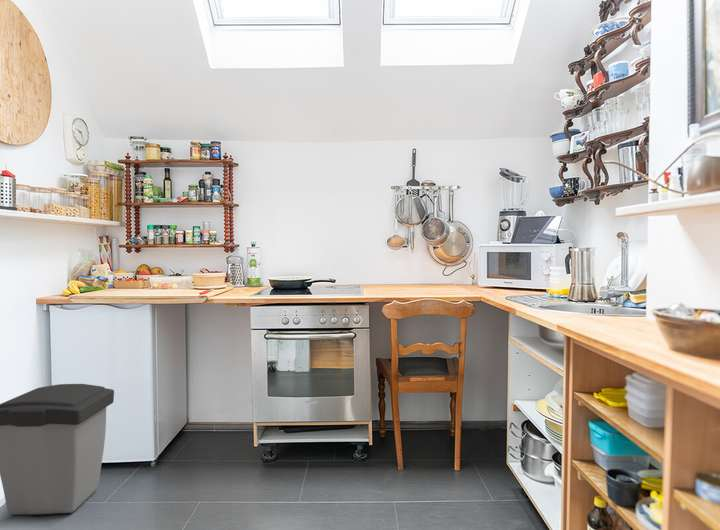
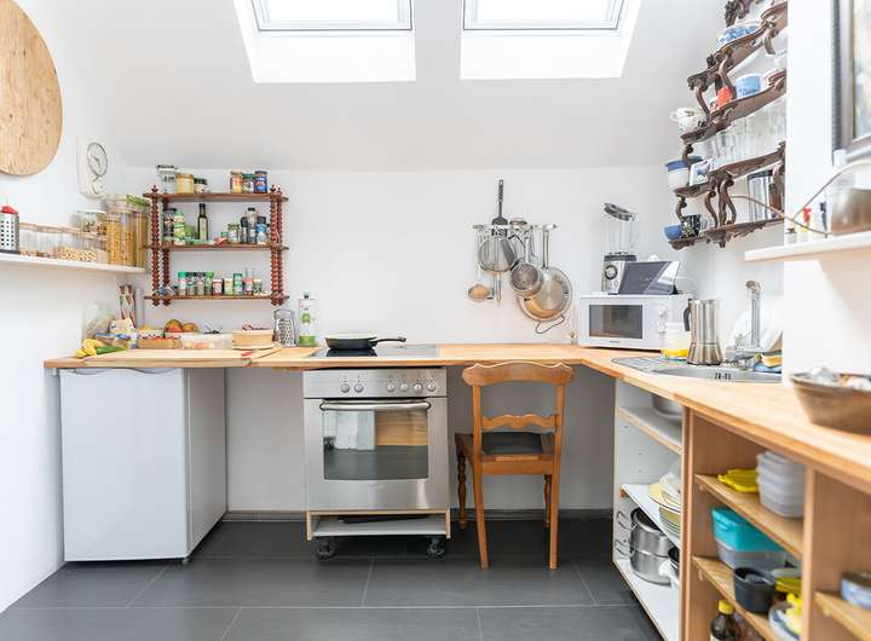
- trash can (53, 447)
